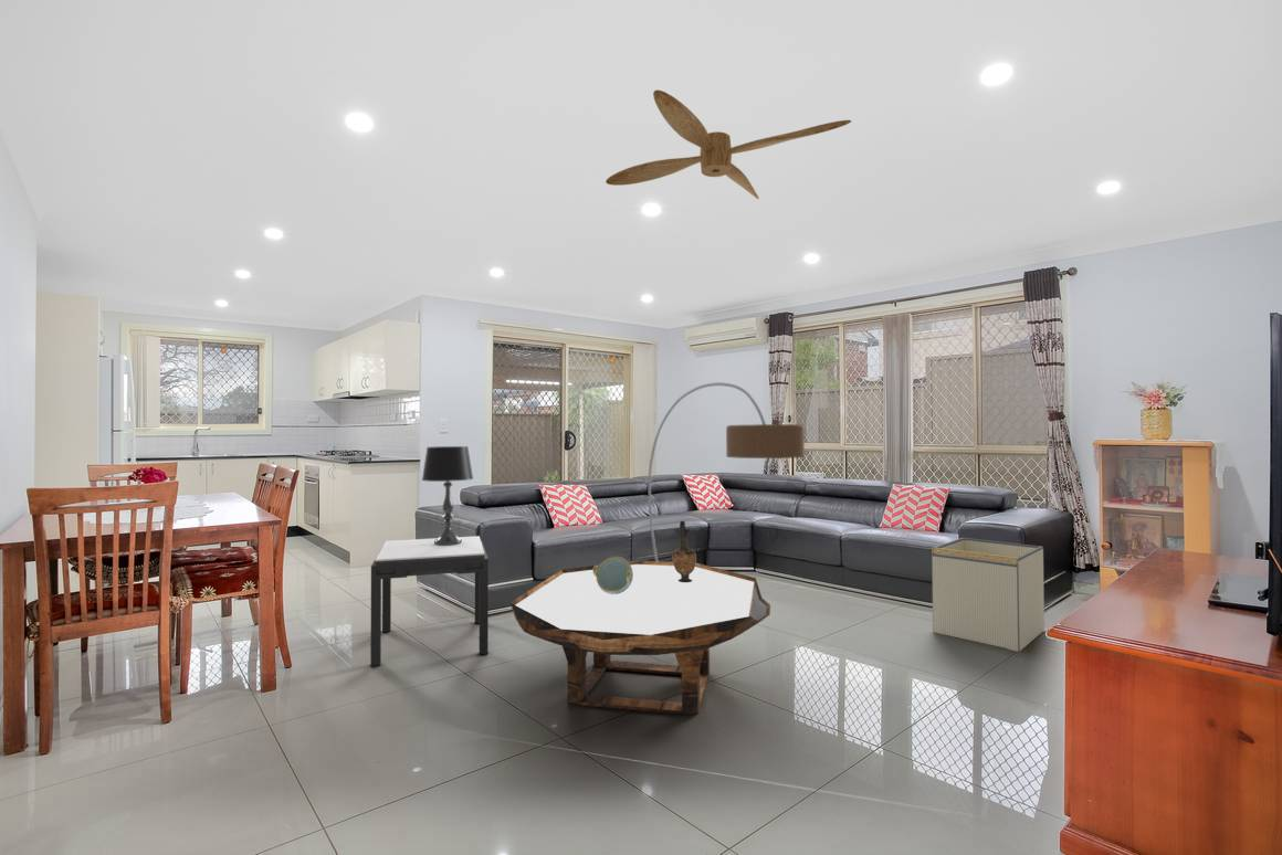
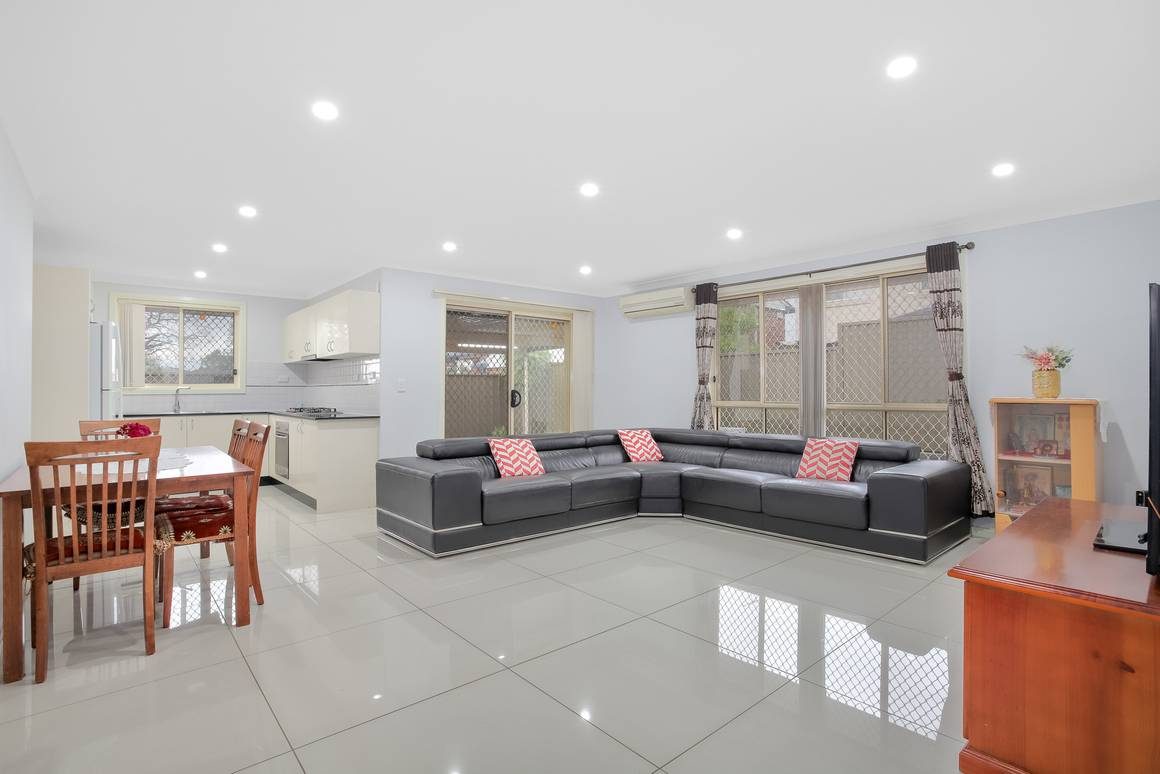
- table lamp (448, 494)
- vase (683, 550)
- ceiling fan (715, 155)
- storage bin (987, 589)
- coffee table (642, 637)
- floor lamp (726, 456)
- decorative bowl (613, 574)
- side table (432, 573)
